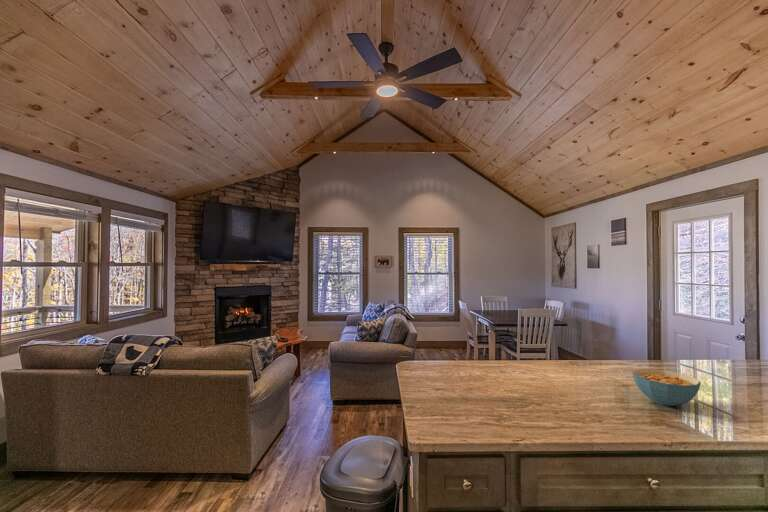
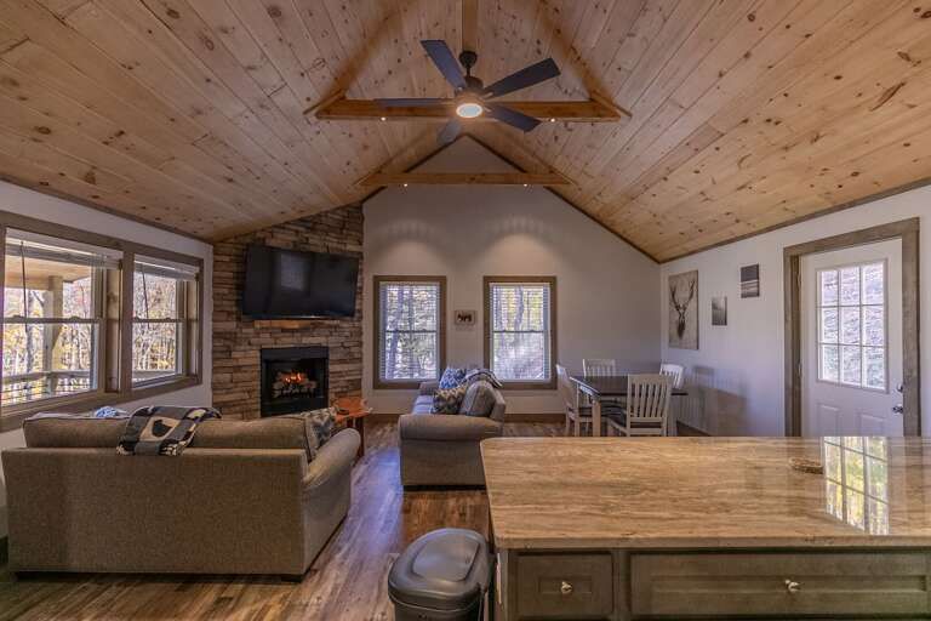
- cereal bowl (665, 389)
